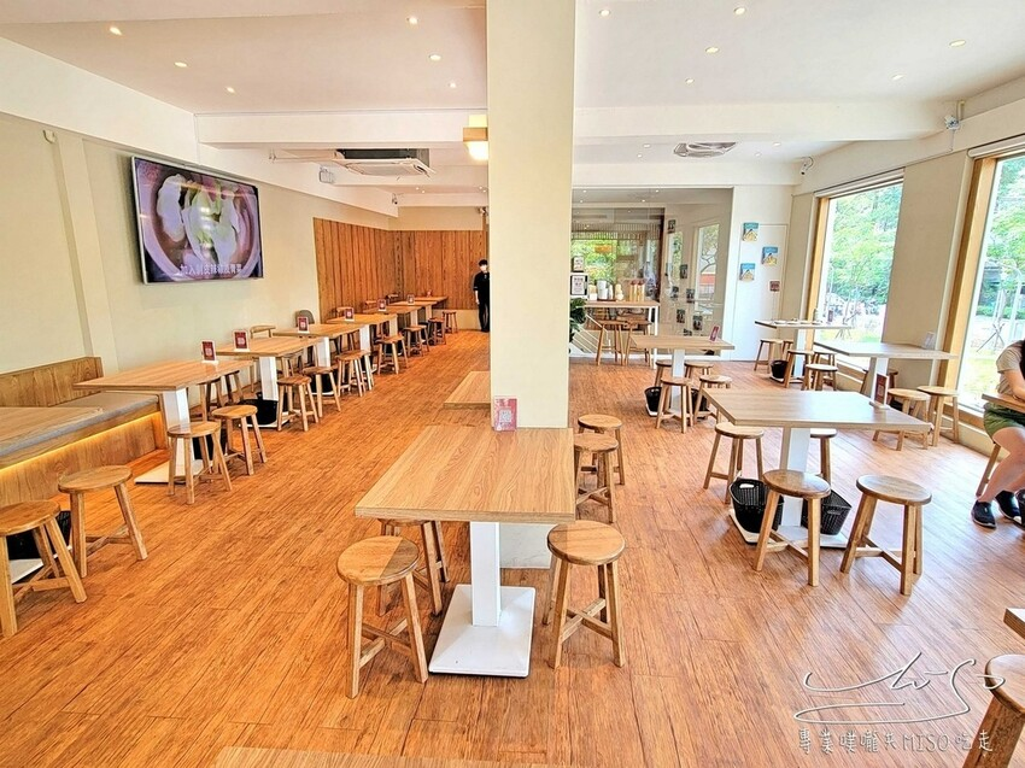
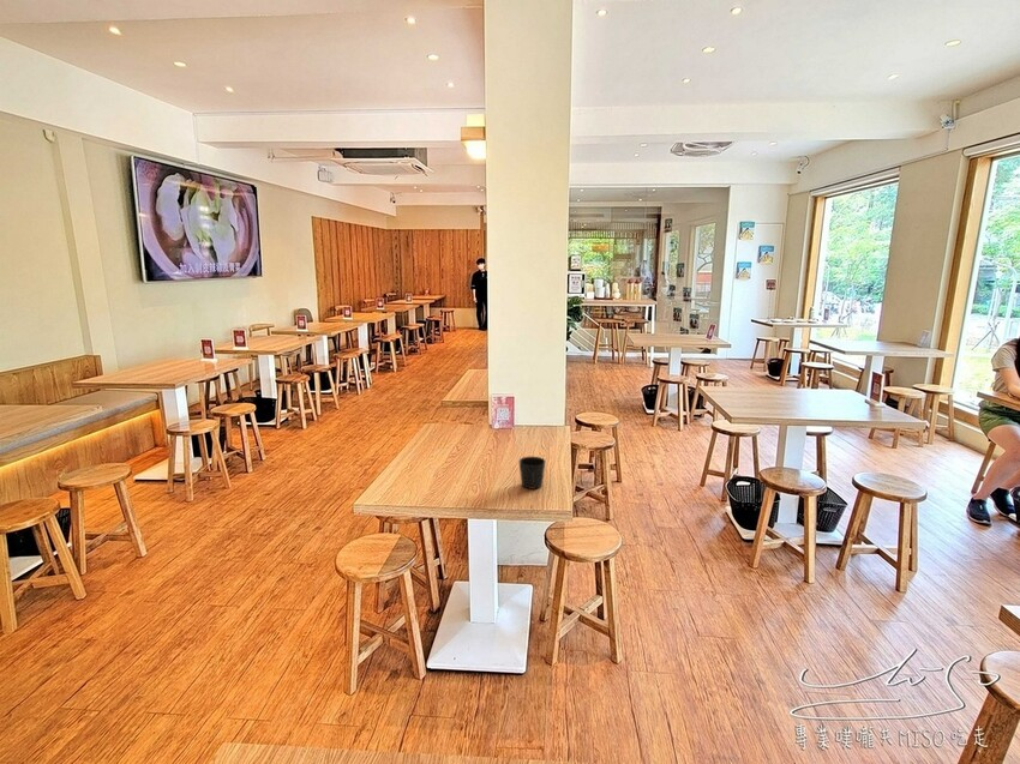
+ cup (532, 474)
